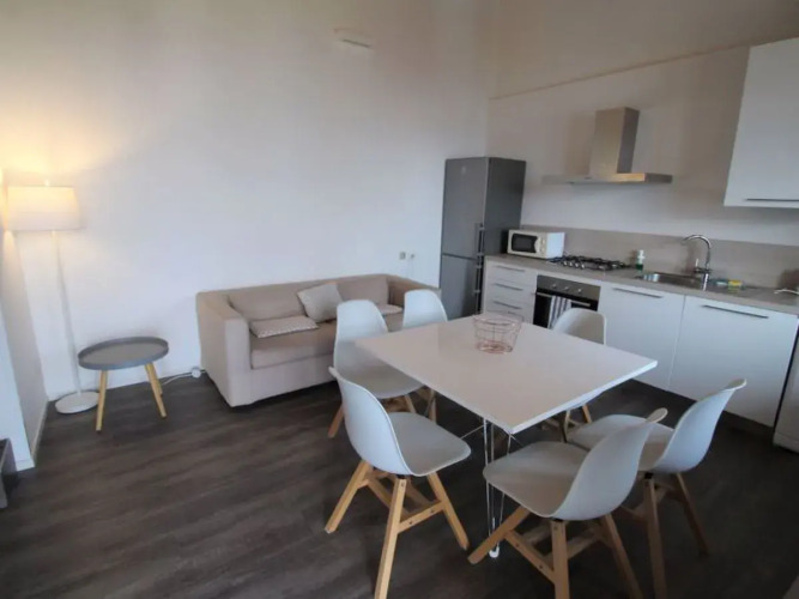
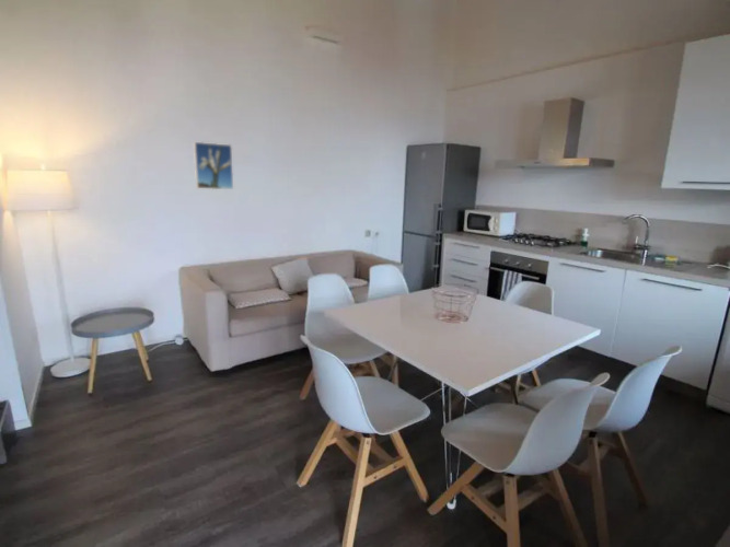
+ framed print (213, 166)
